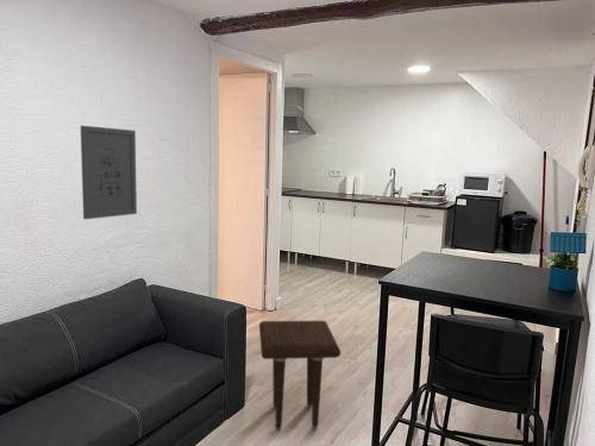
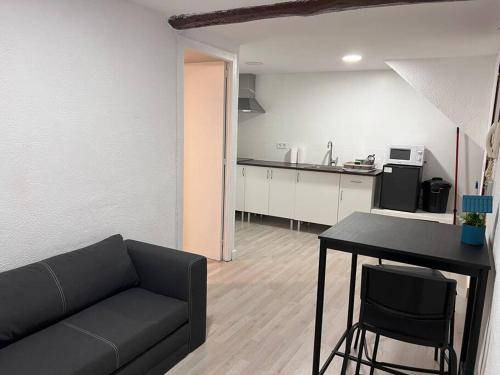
- wall art (109, 172)
- side table (307, 375)
